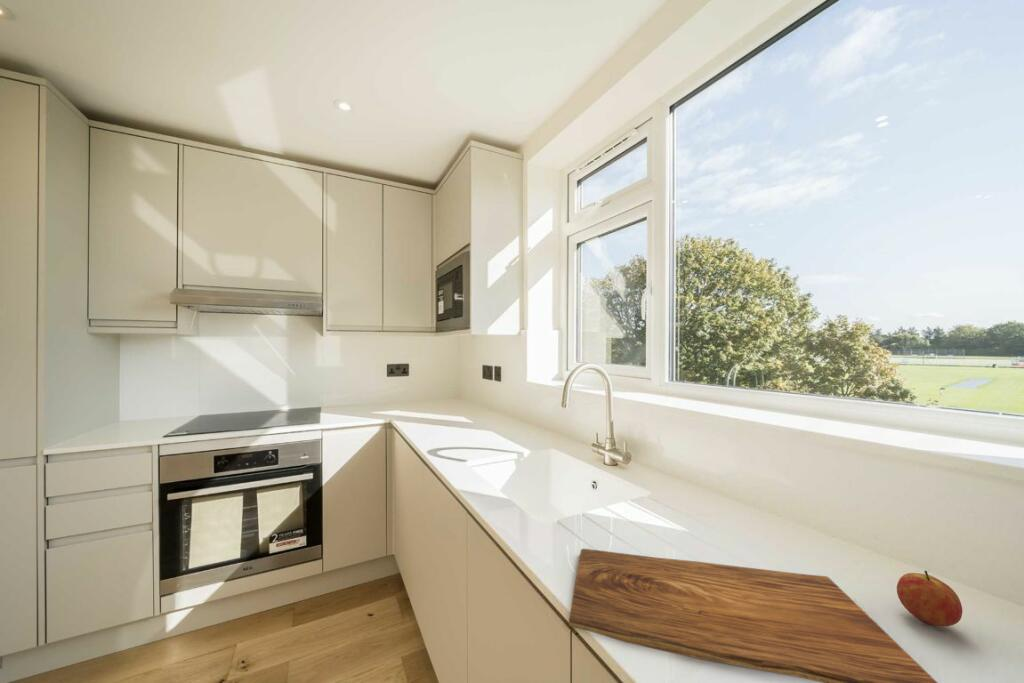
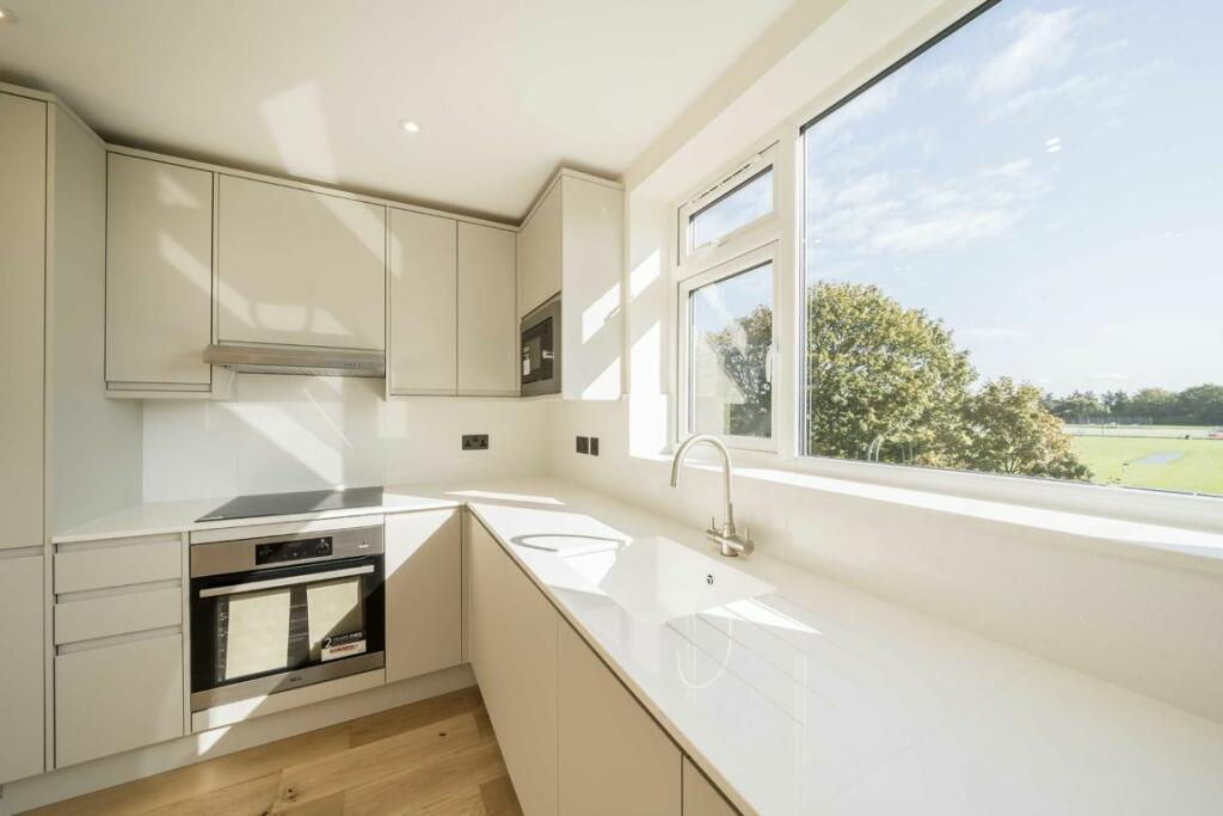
- cutting board (713, 604)
- fruit (928, 595)
